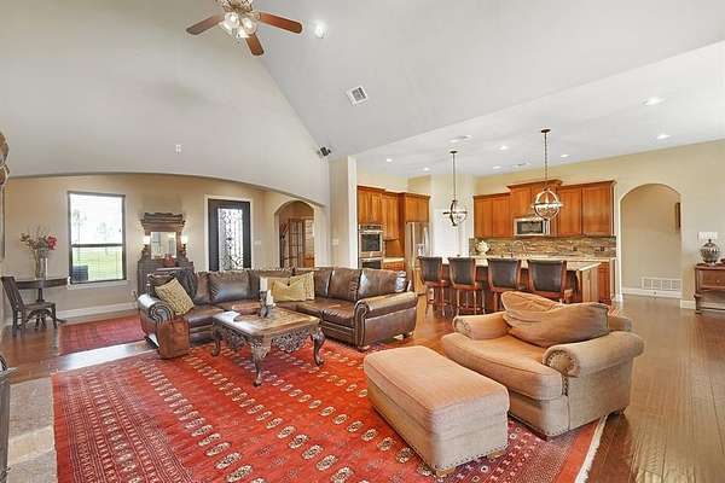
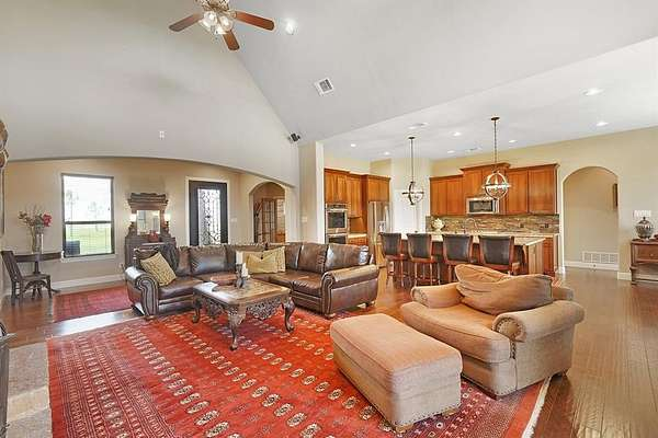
- backpack (173, 336)
